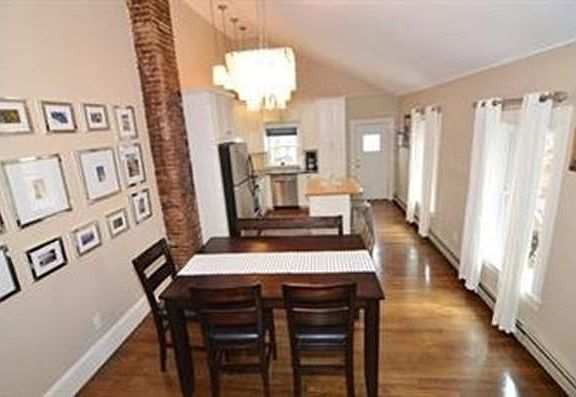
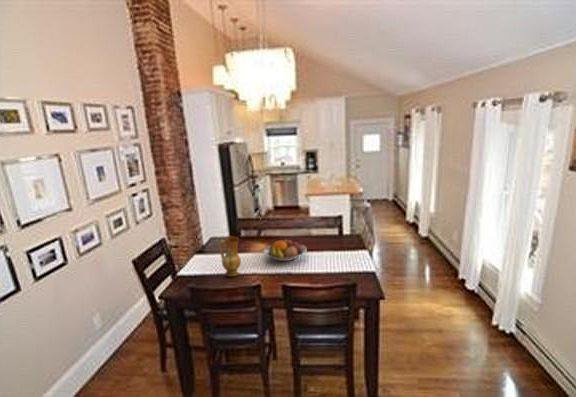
+ fruit bowl (284, 248)
+ ceramic jug (229, 256)
